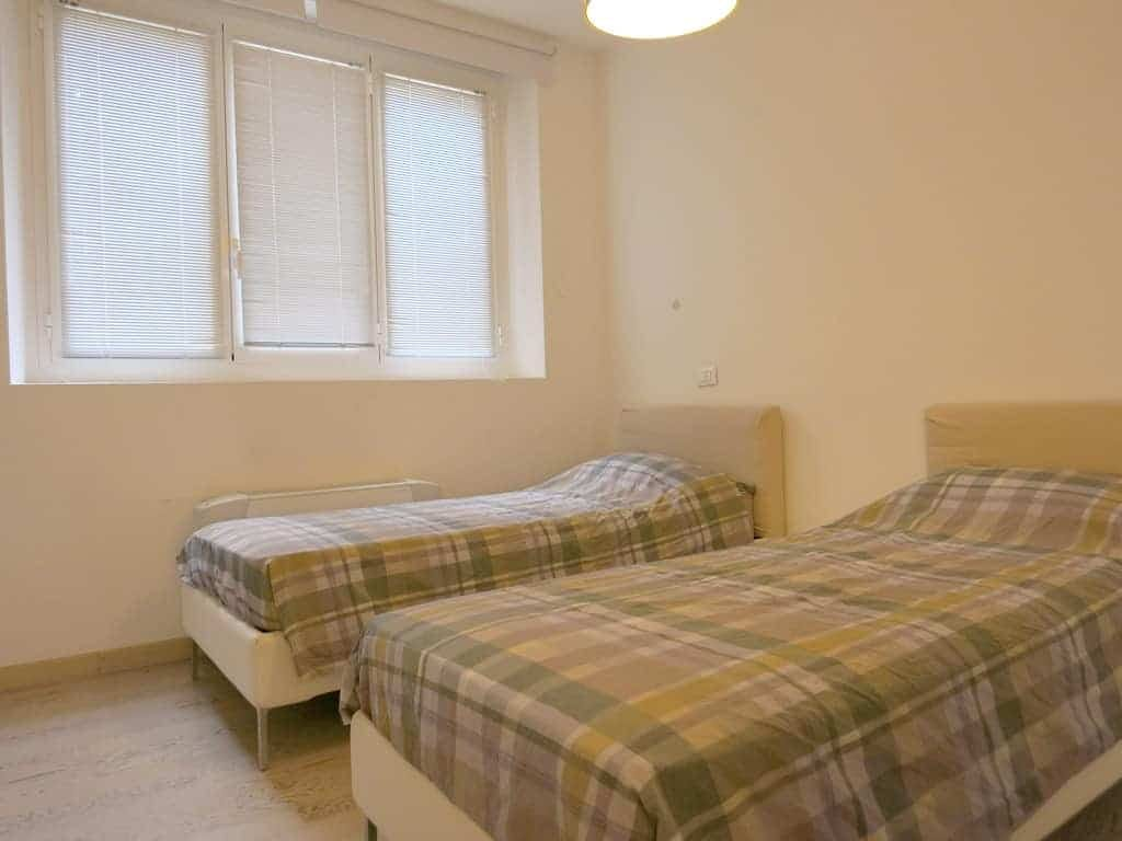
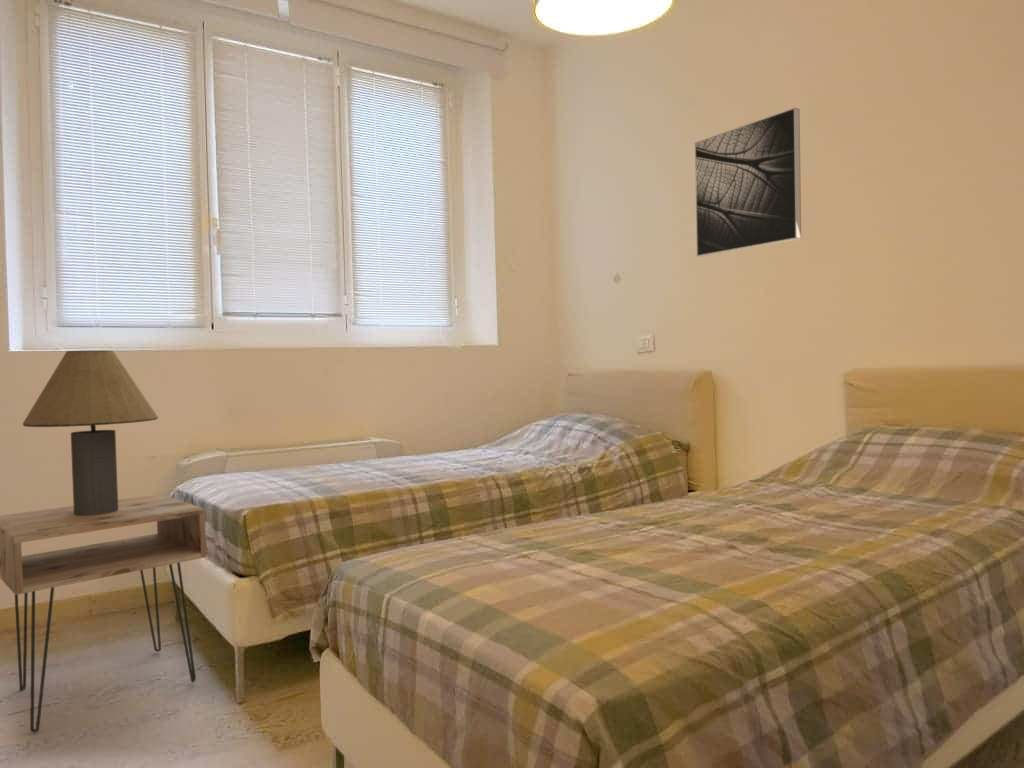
+ table lamp (93, 431)
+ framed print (744, 187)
+ nightstand (98, 578)
